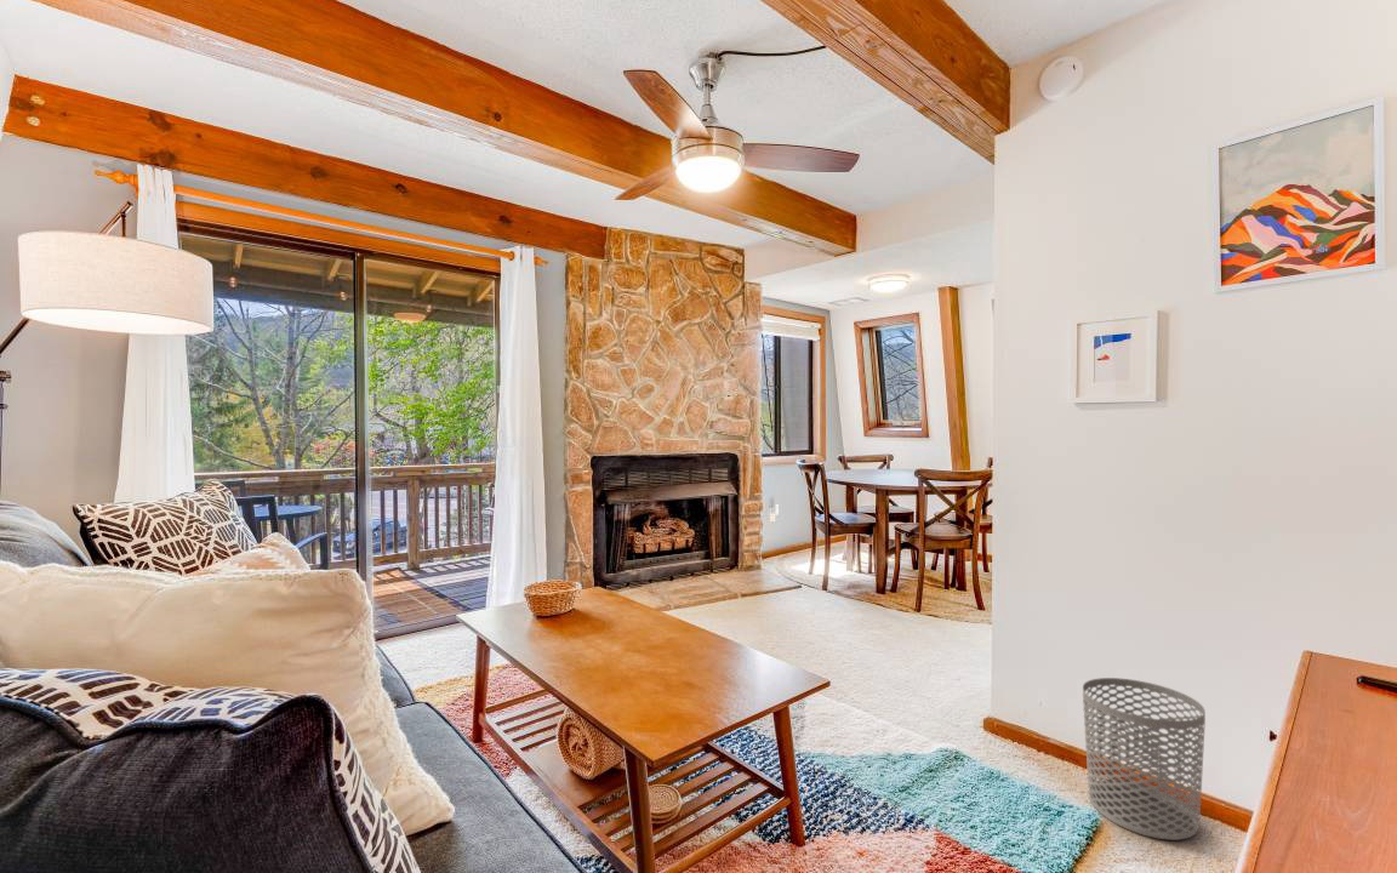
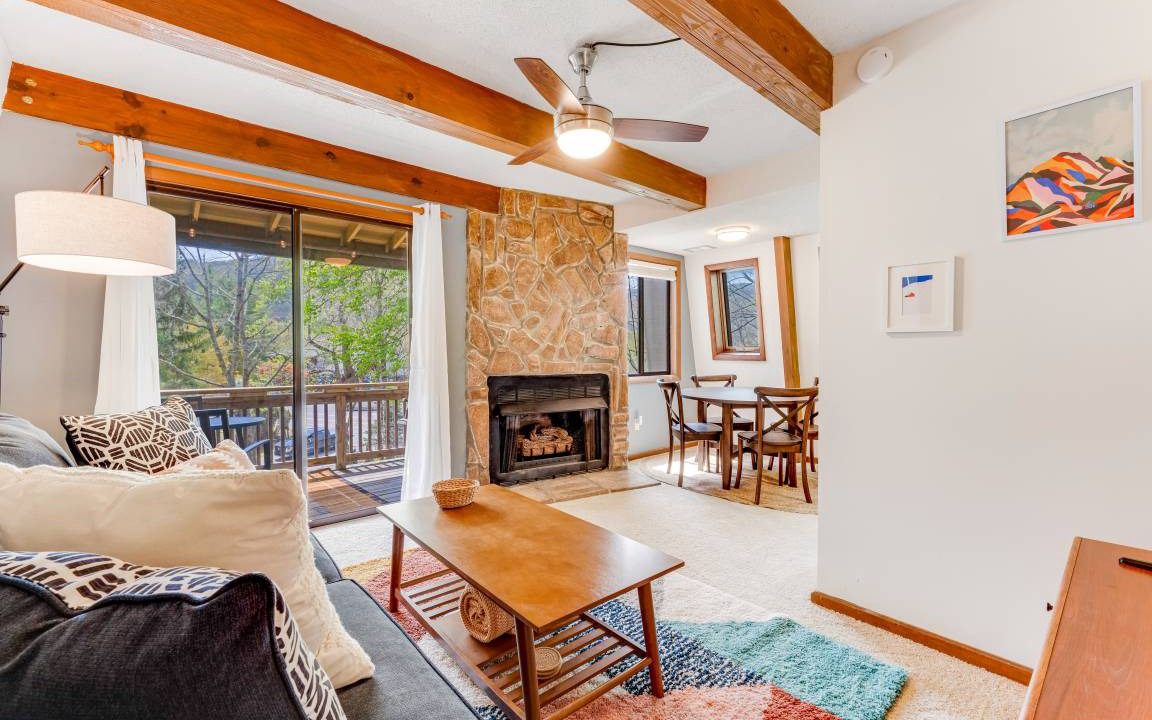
- waste bin (1141, 754)
